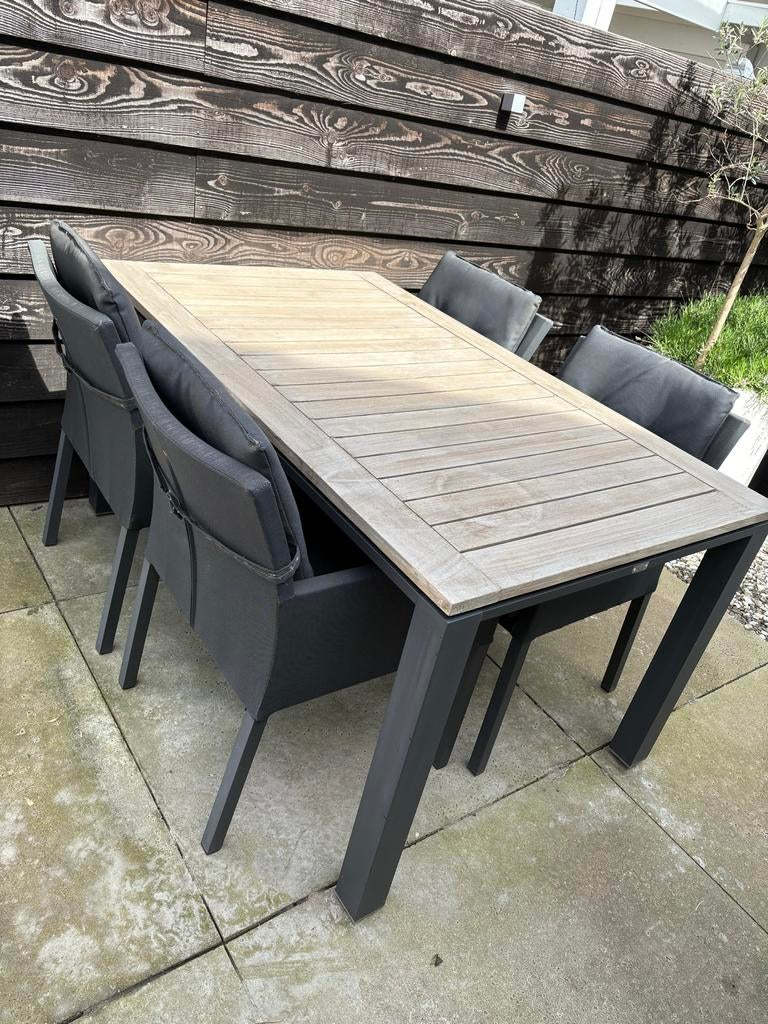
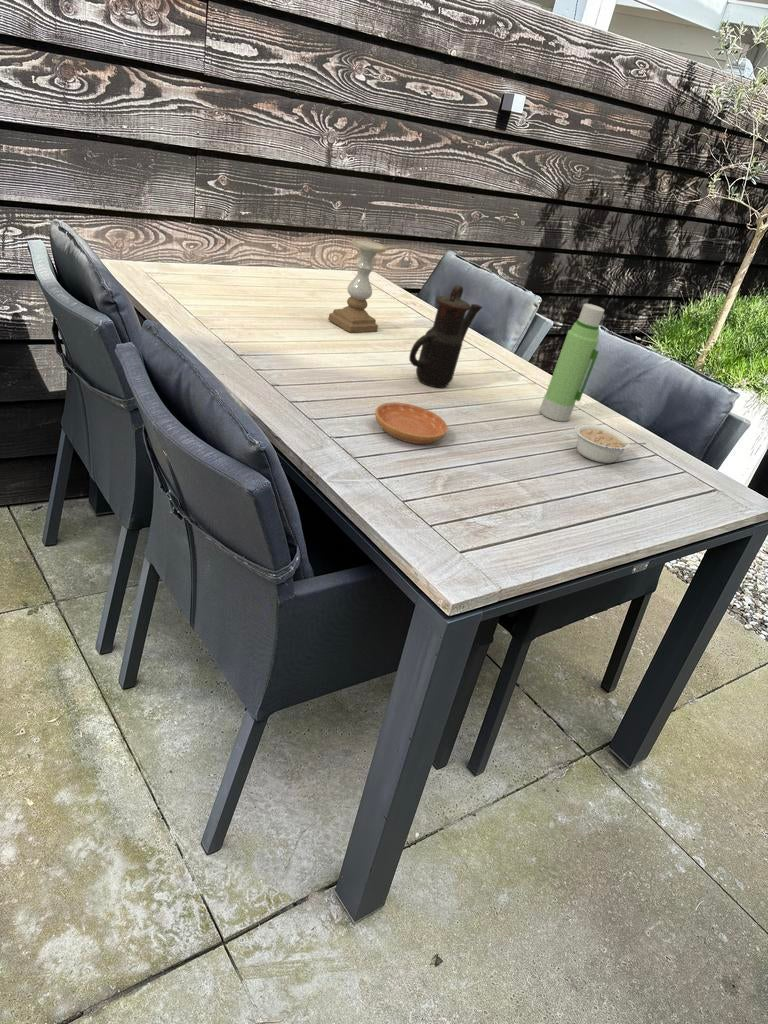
+ teapot (445, 335)
+ saucer (410, 424)
+ candle holder (360, 285)
+ legume (602, 443)
+ water bottle (574, 363)
